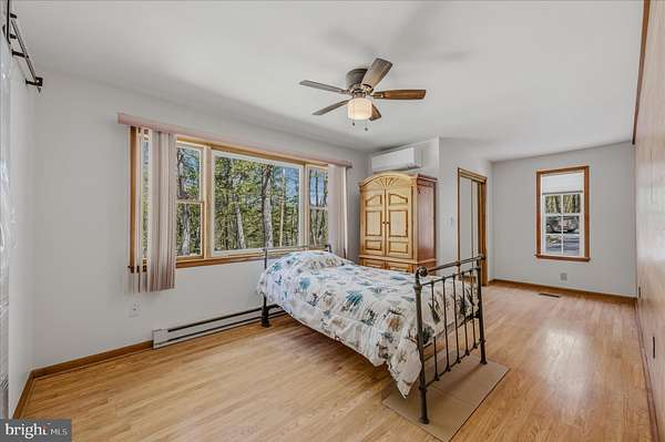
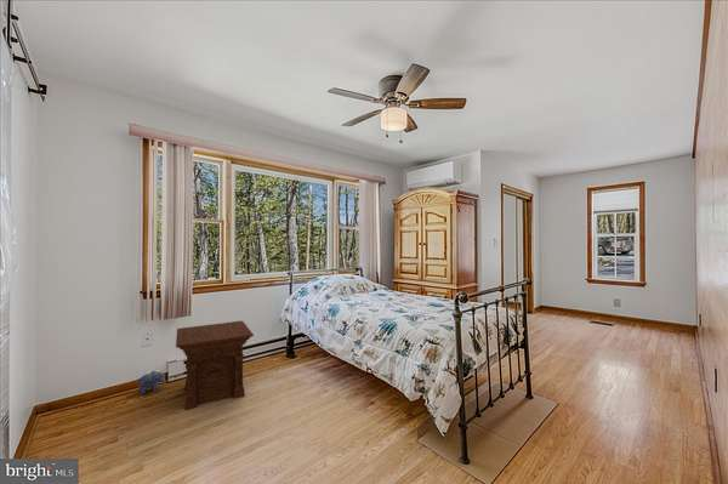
+ side table (214, 360)
+ plush toy (150, 381)
